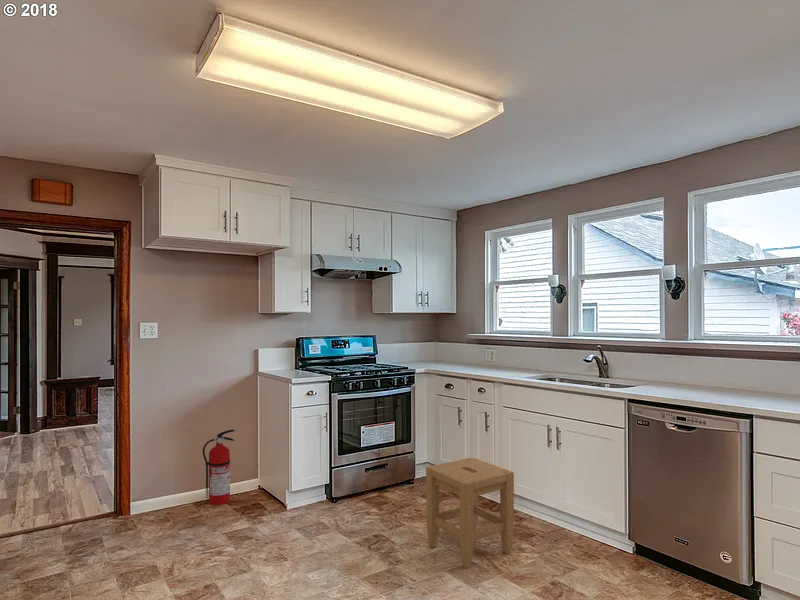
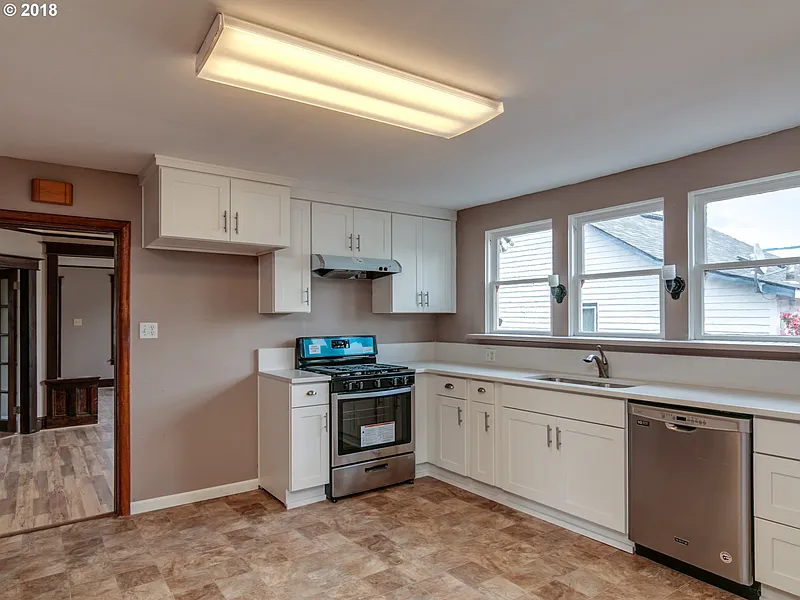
- fire extinguisher (219, 466)
- stool (469, 509)
